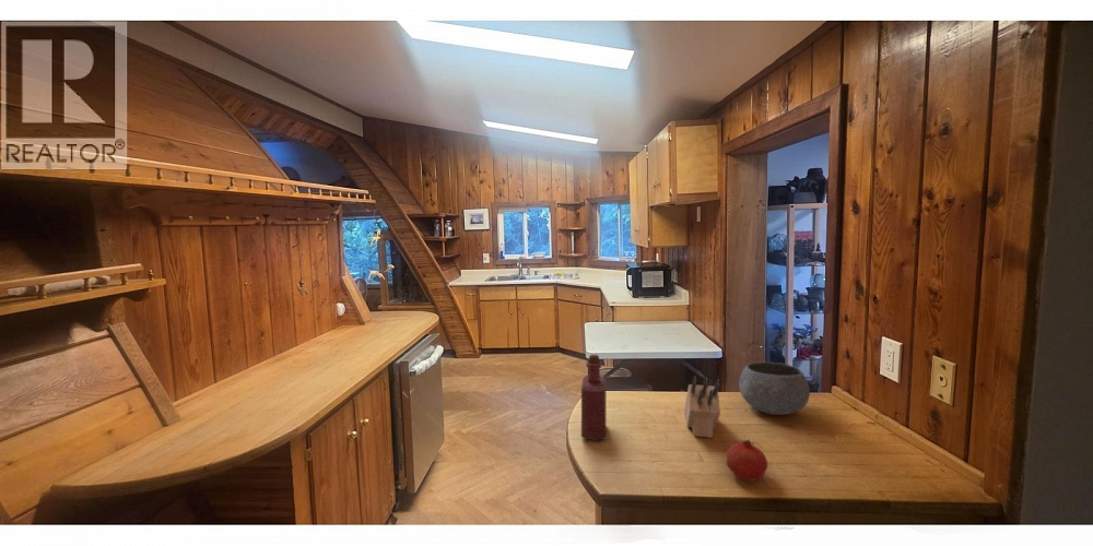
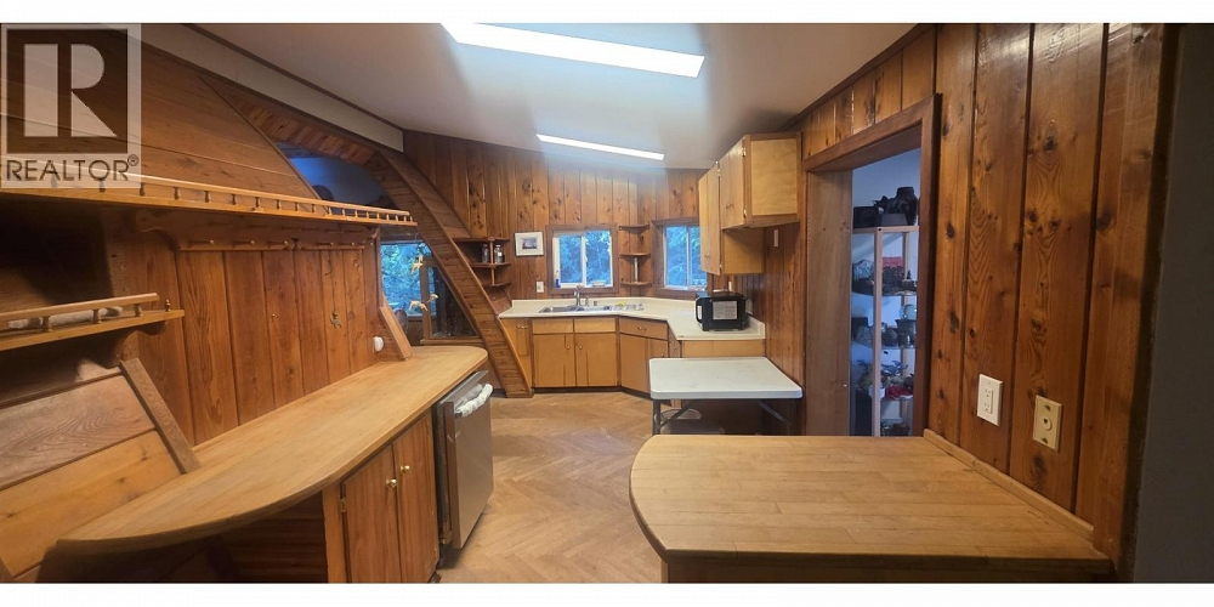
- bowl (773, 389)
- bottle (593, 394)
- knife block (702, 397)
- fruit (745, 458)
